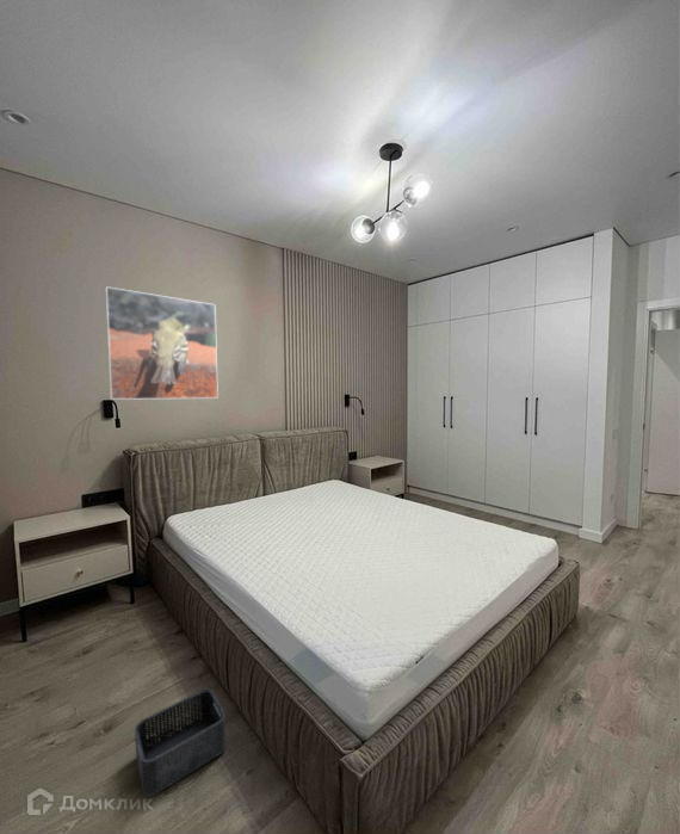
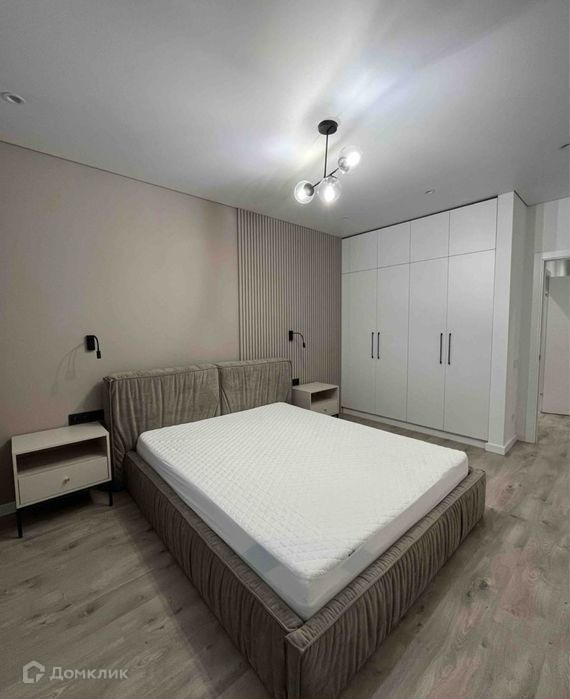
- storage bin (181, 737)
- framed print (166, 347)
